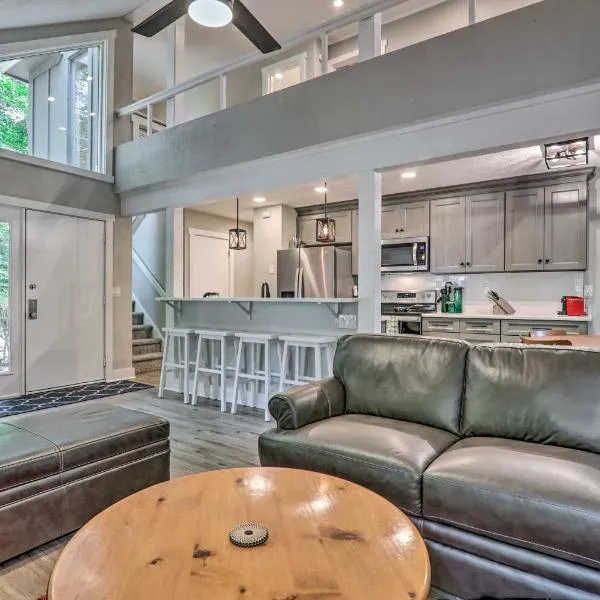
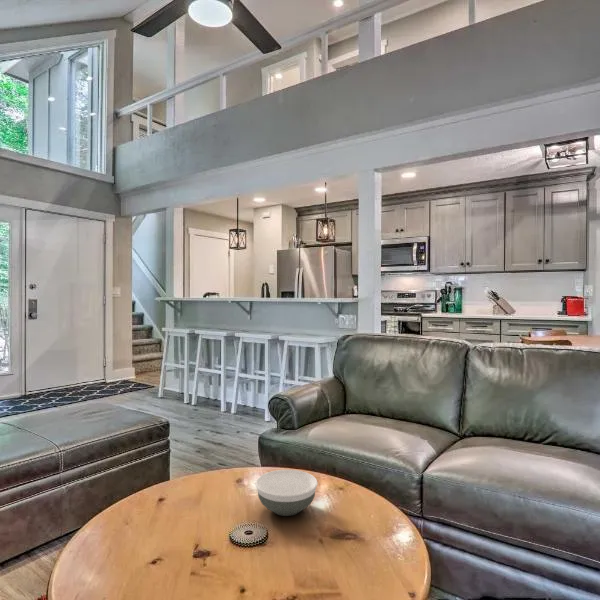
+ bowl (286, 495)
